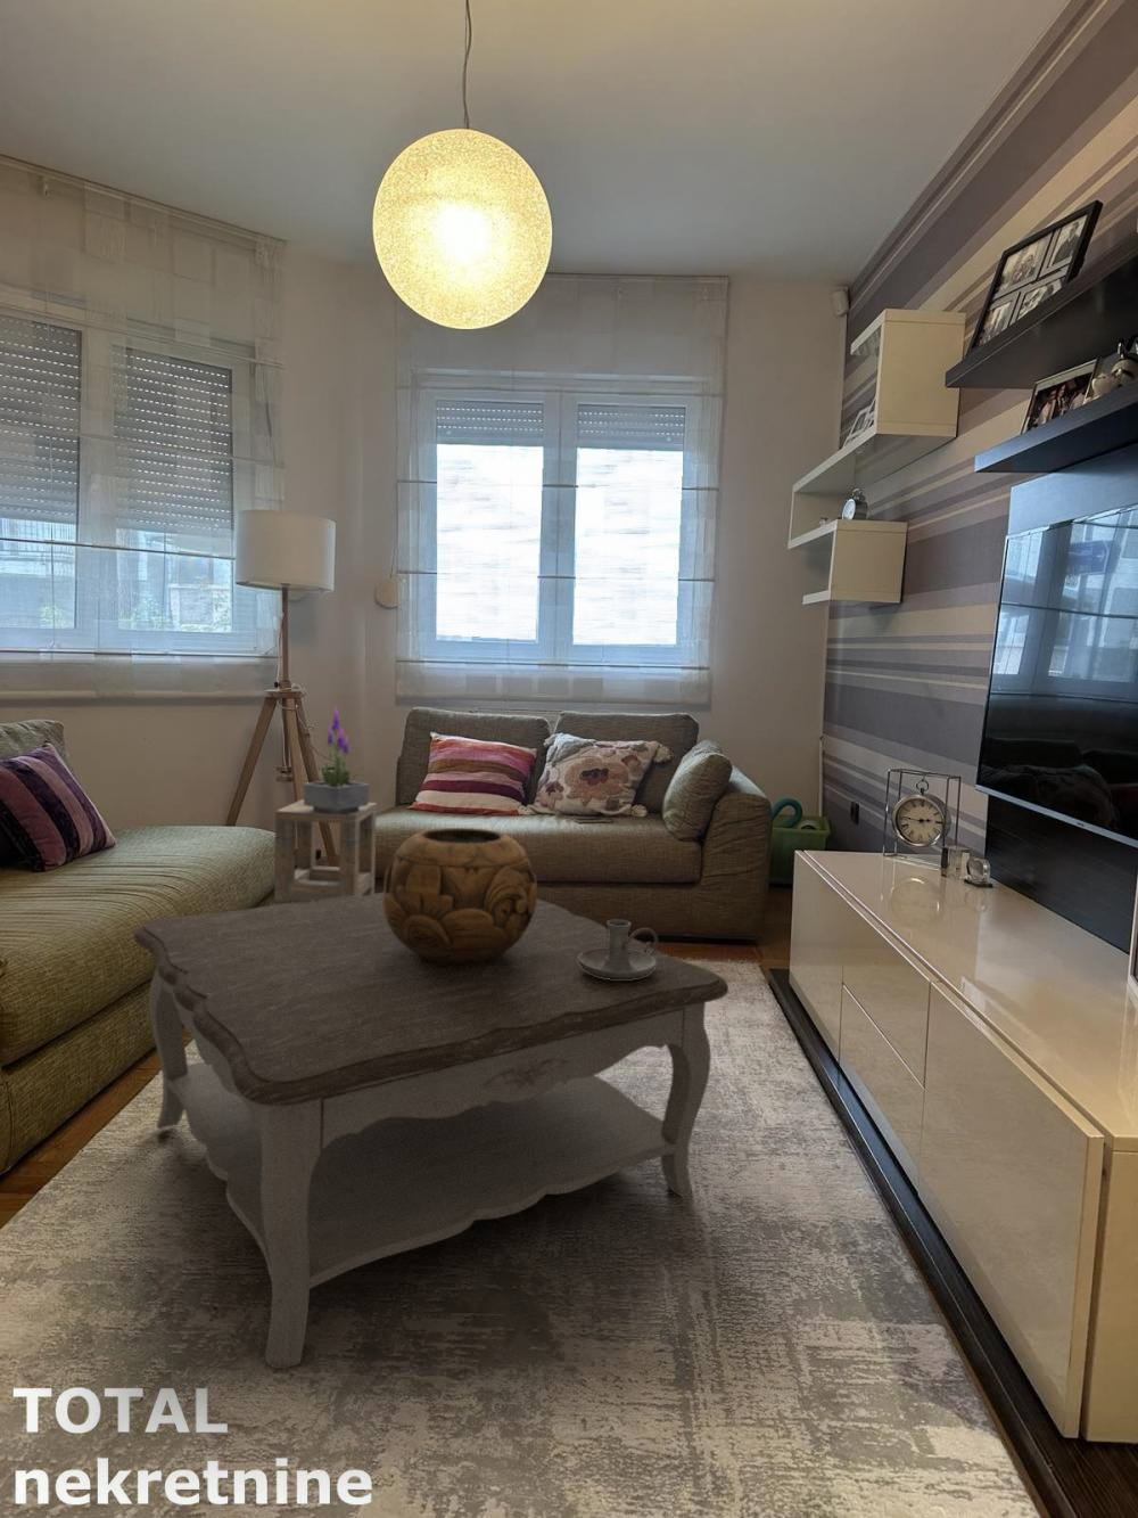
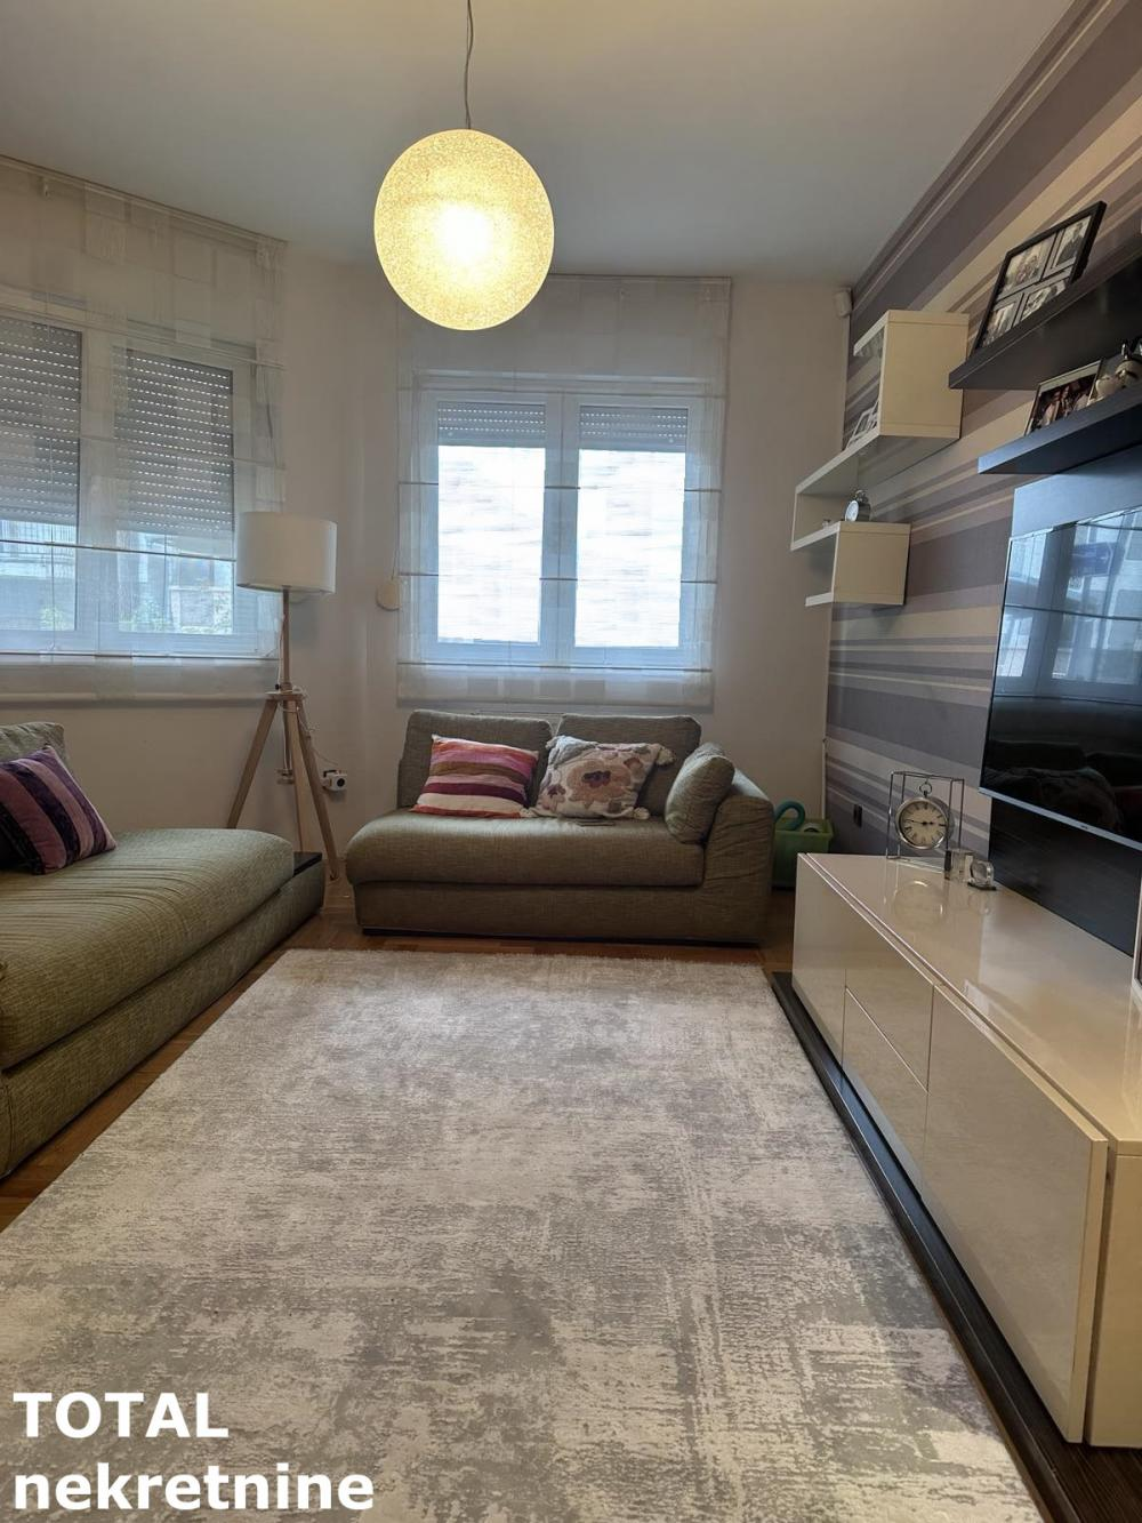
- candle holder (624, 945)
- potted plant (337, 757)
- decorative bowl (460, 892)
- coffee table (415, 1054)
- side table (326, 878)
